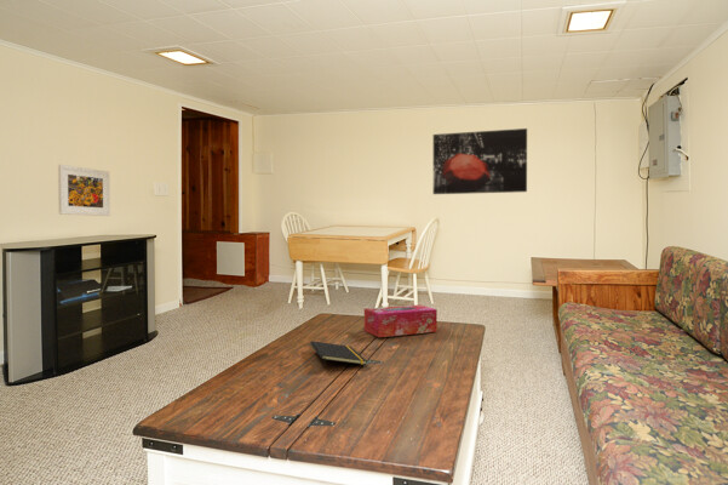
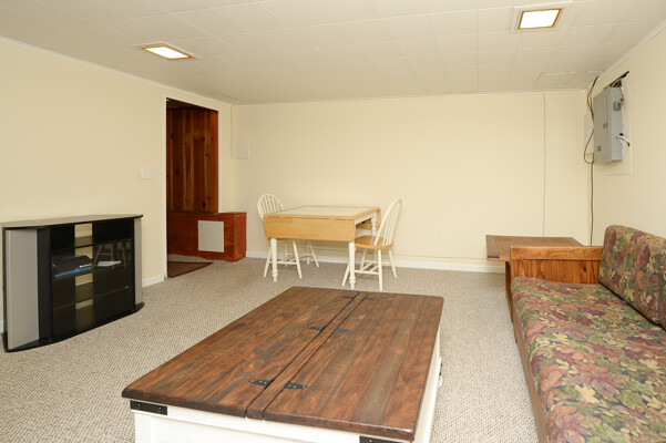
- notepad (337, 352)
- wall art (478, 162)
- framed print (85, 192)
- tissue box (400, 320)
